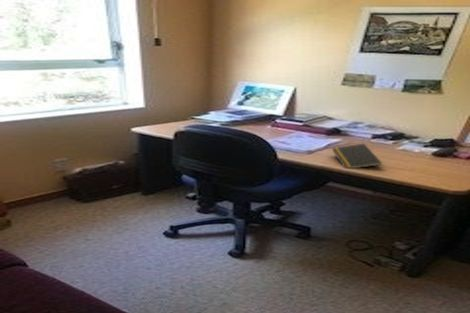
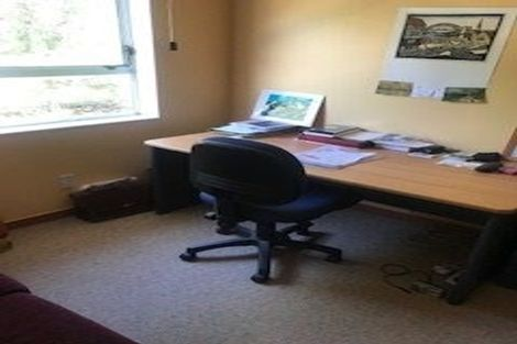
- notepad (355, 155)
